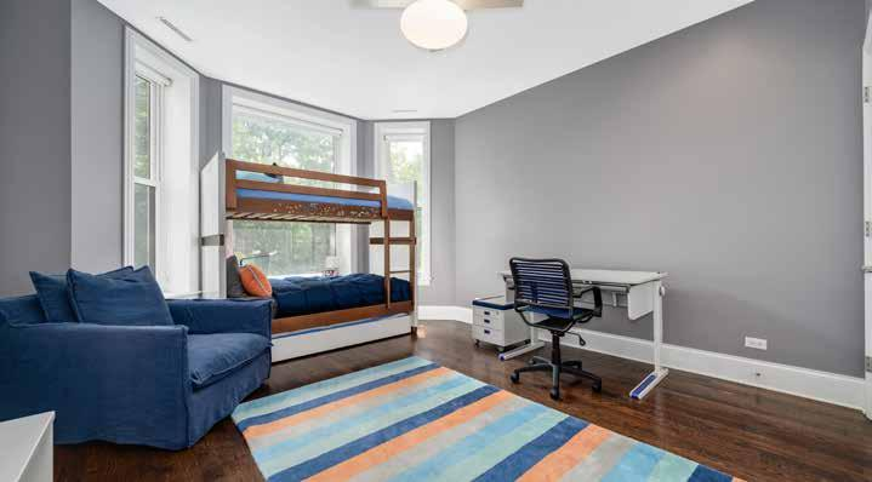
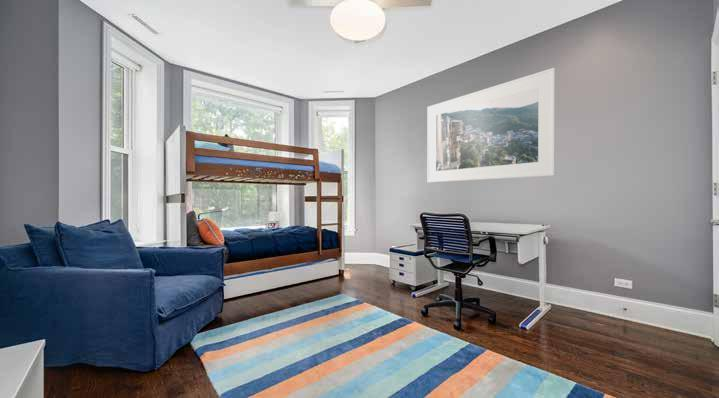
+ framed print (480, 135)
